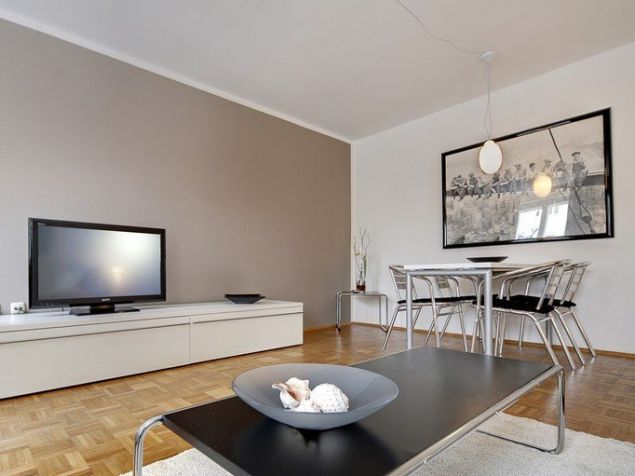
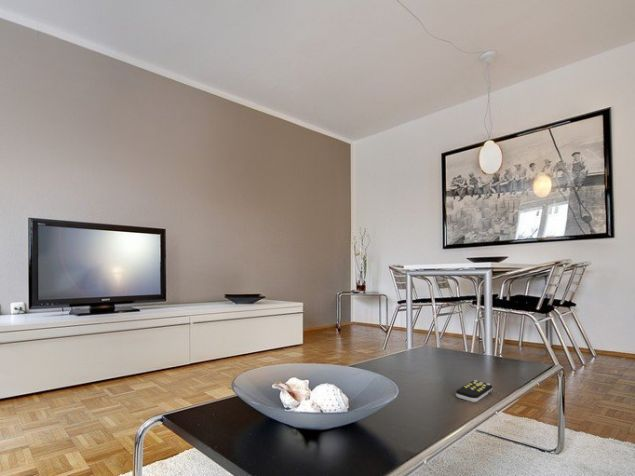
+ remote control (474, 390)
